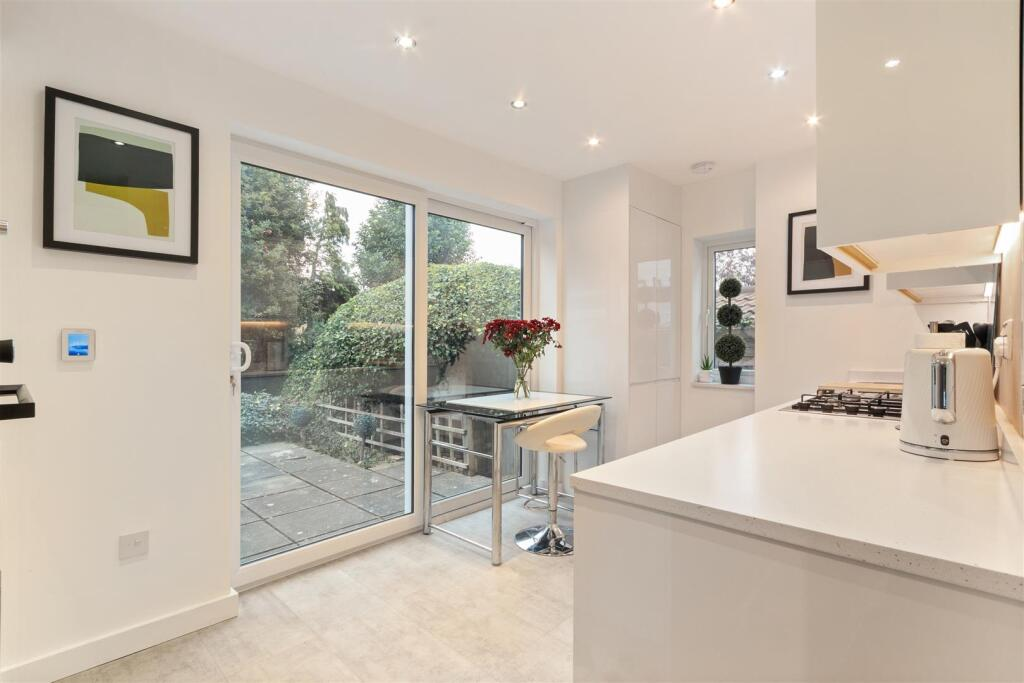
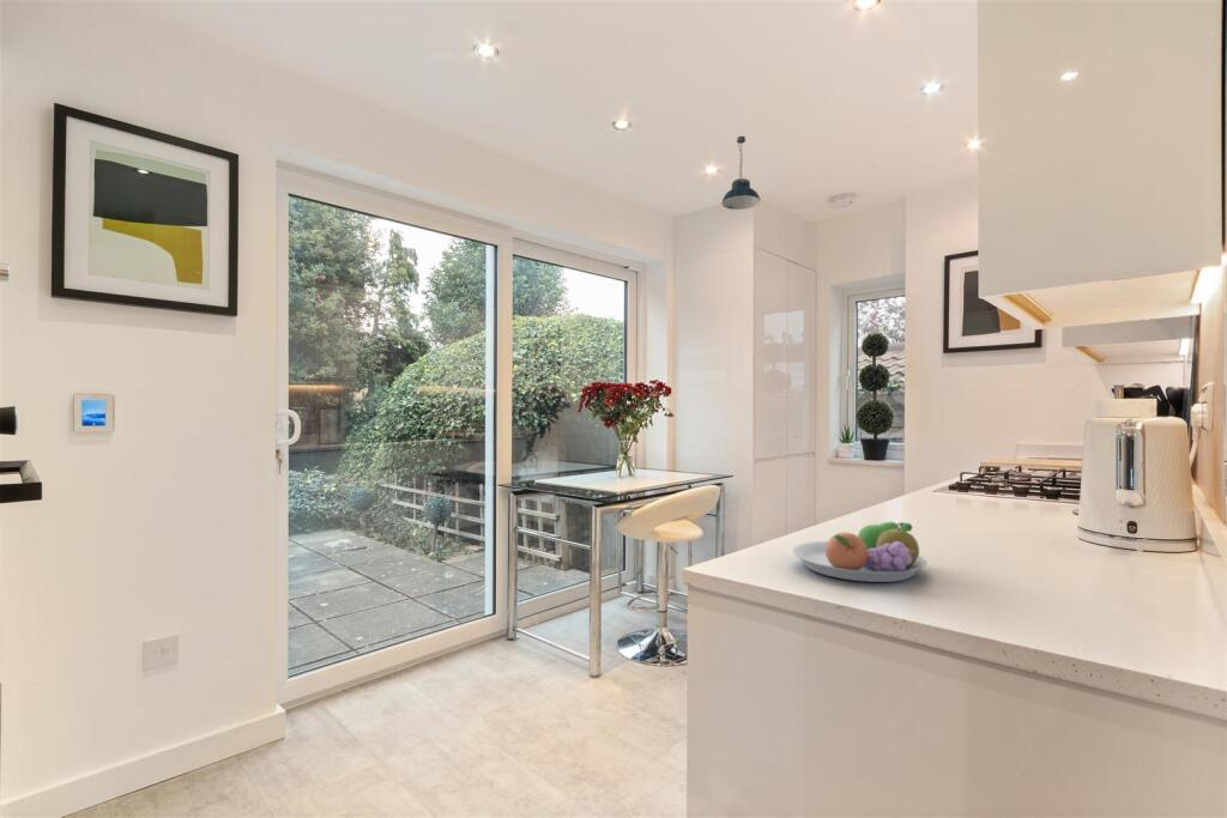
+ pendant light (741, 171)
+ fruit bowl (862, 543)
